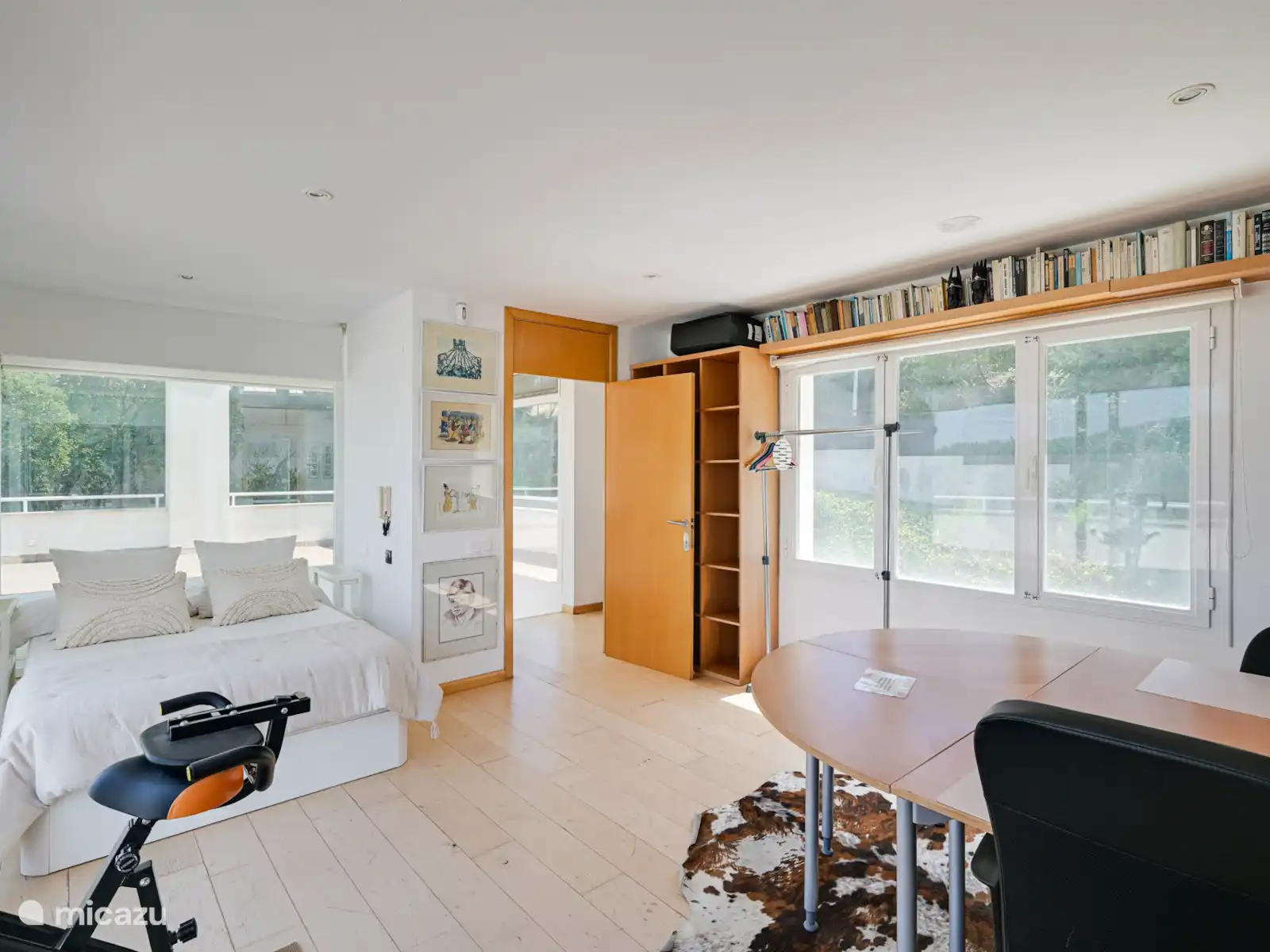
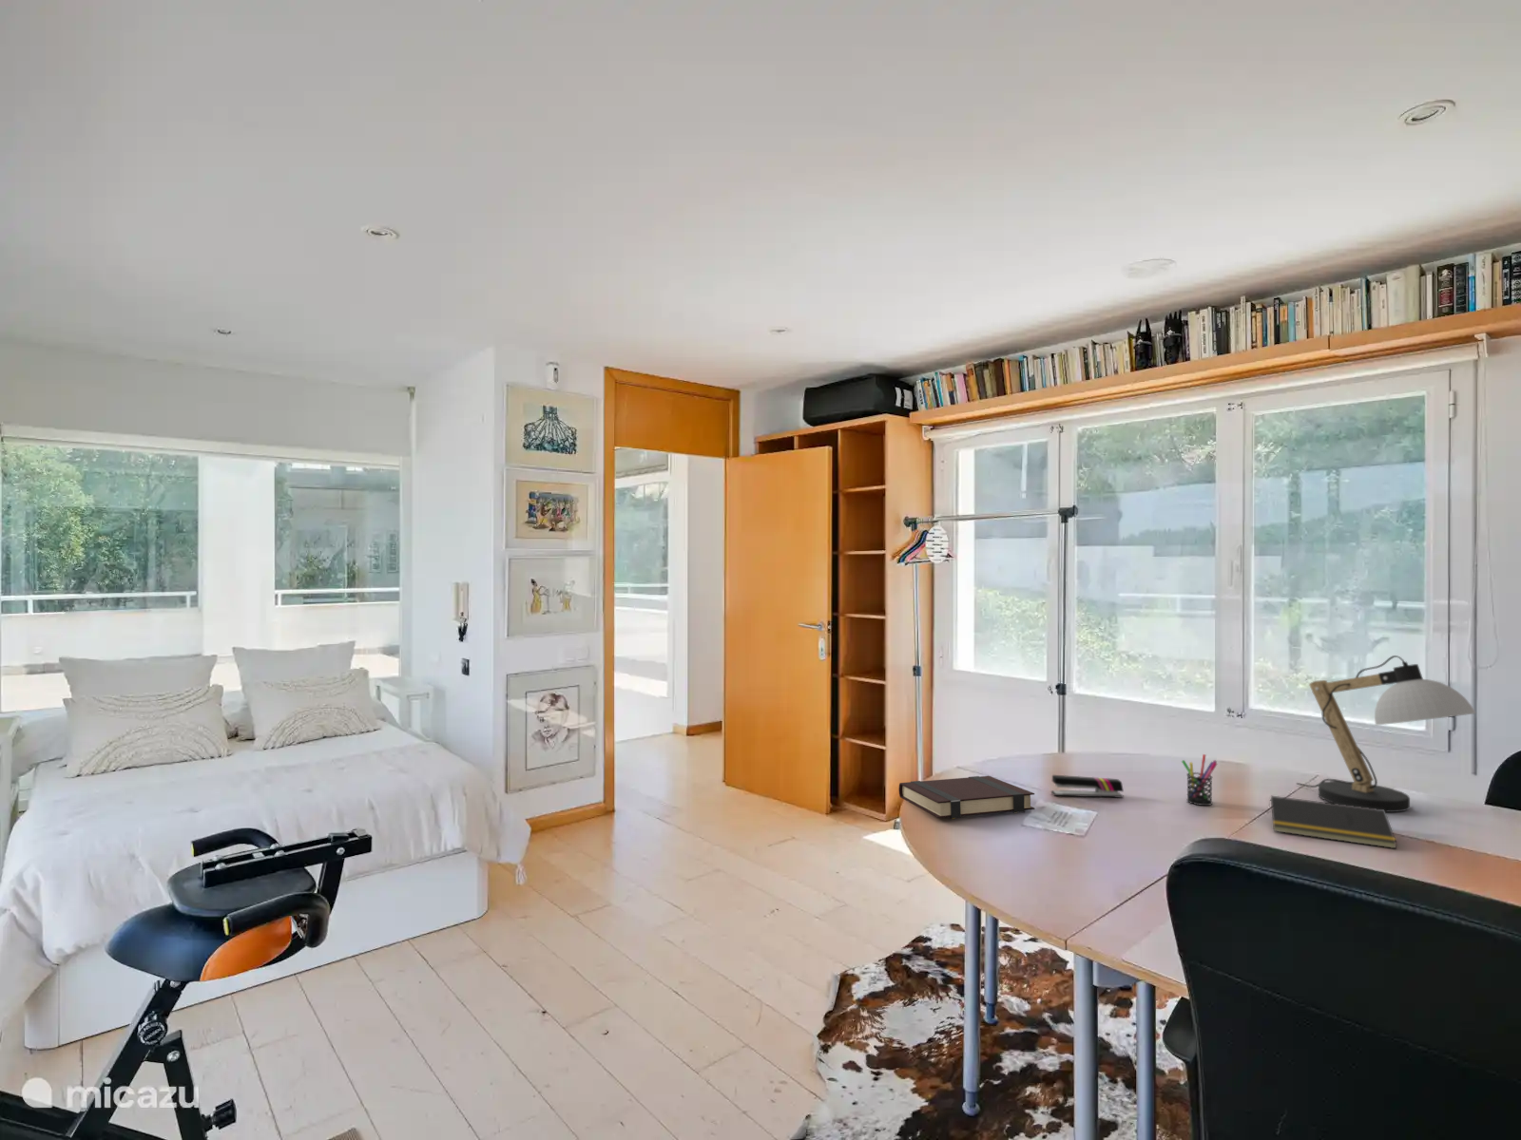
+ book (964, 794)
+ pen holder (1196, 778)
+ stapler (1086, 786)
+ notepad (1329, 820)
+ desk lamp (1376, 724)
